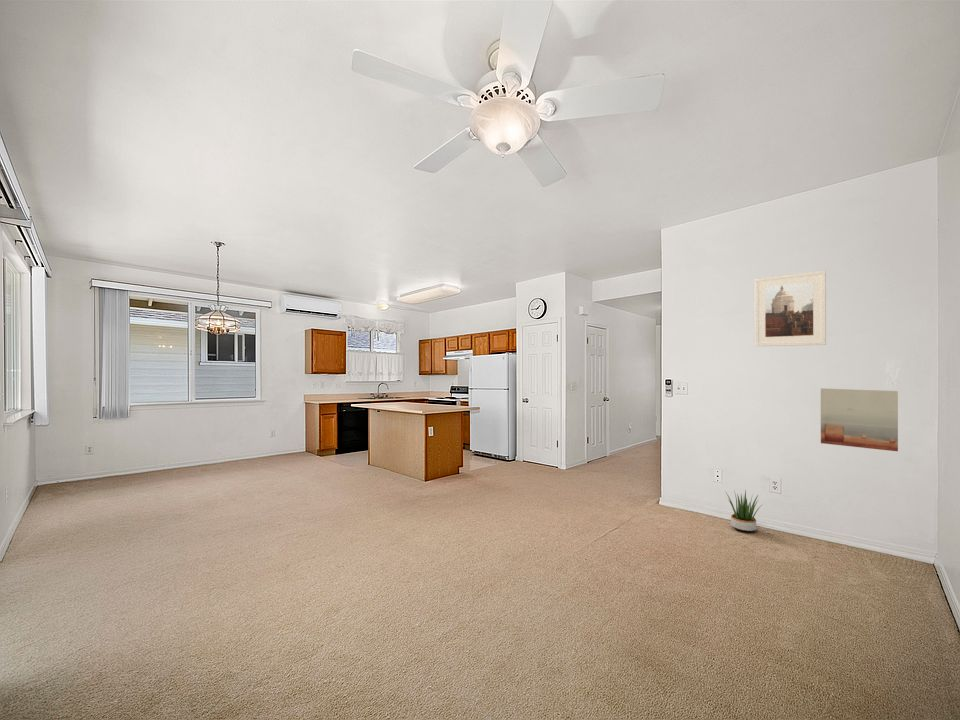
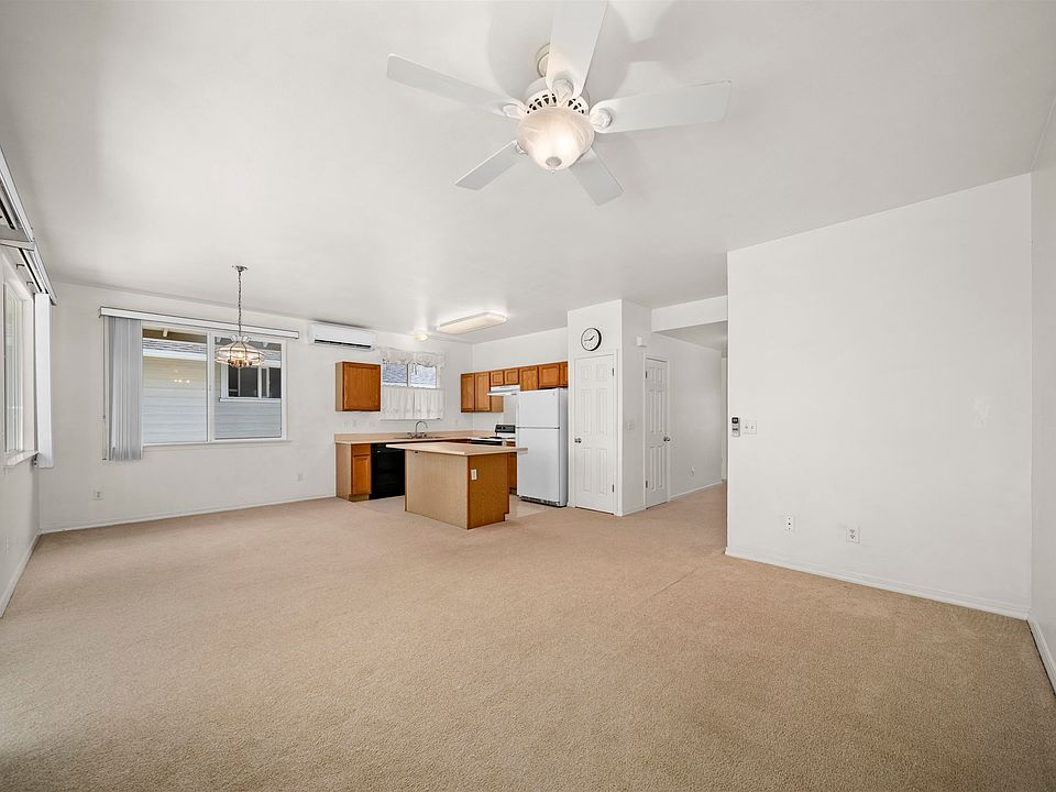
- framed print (788, 310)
- potted plant (743, 510)
- wall art (857, 418)
